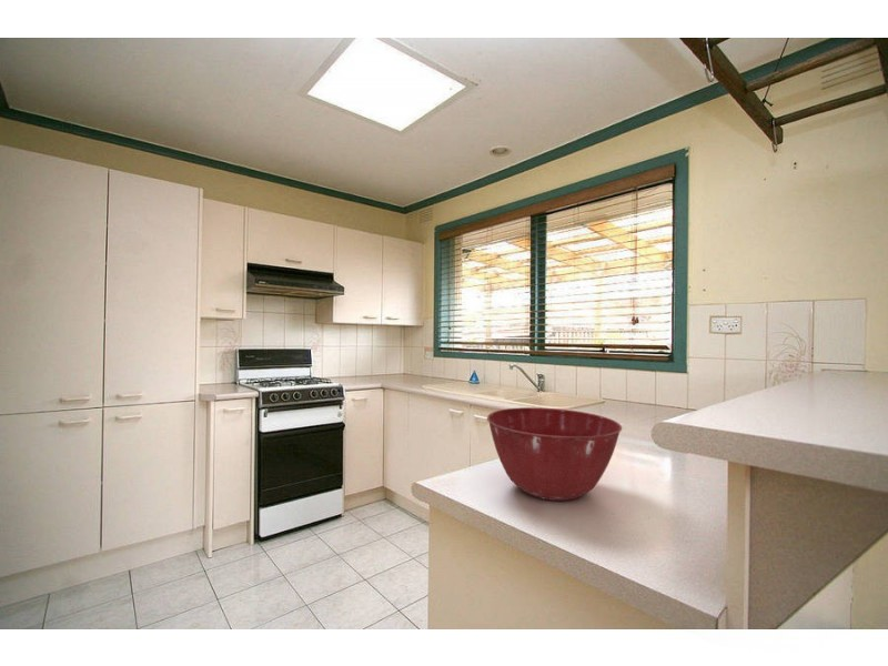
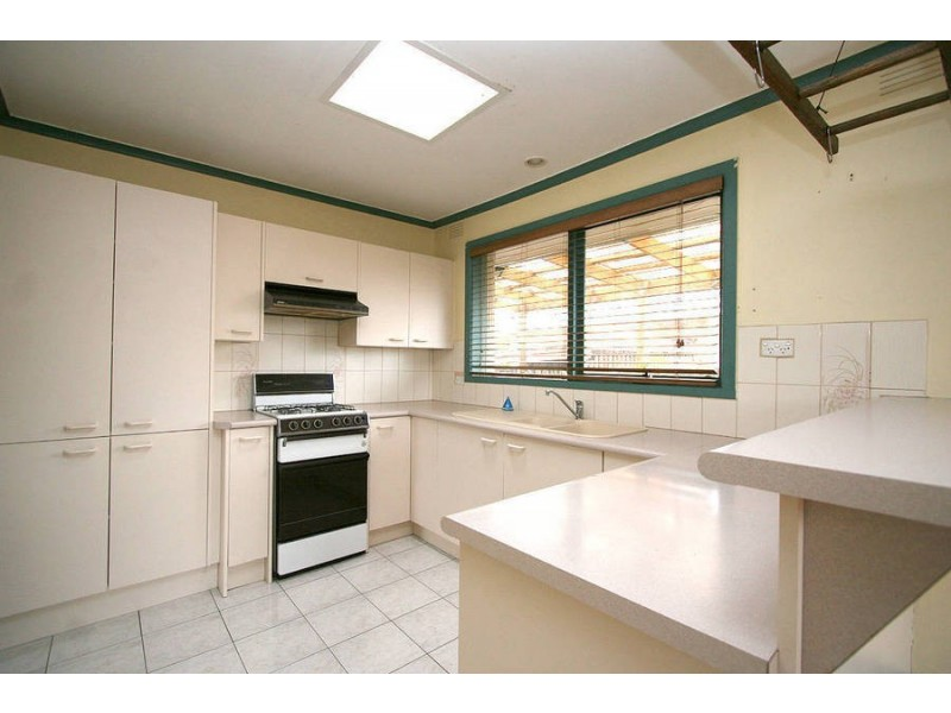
- mixing bowl (551, 453)
